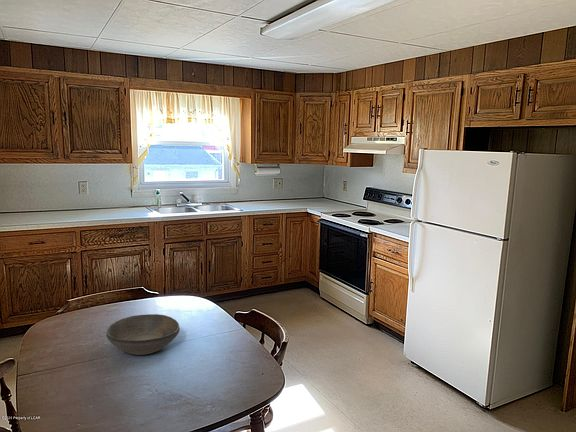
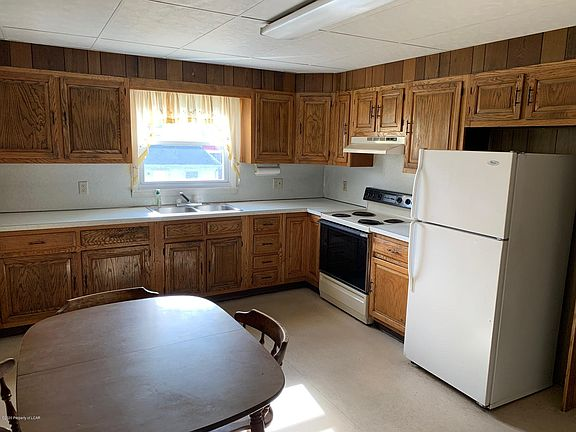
- bowl (144, 337)
